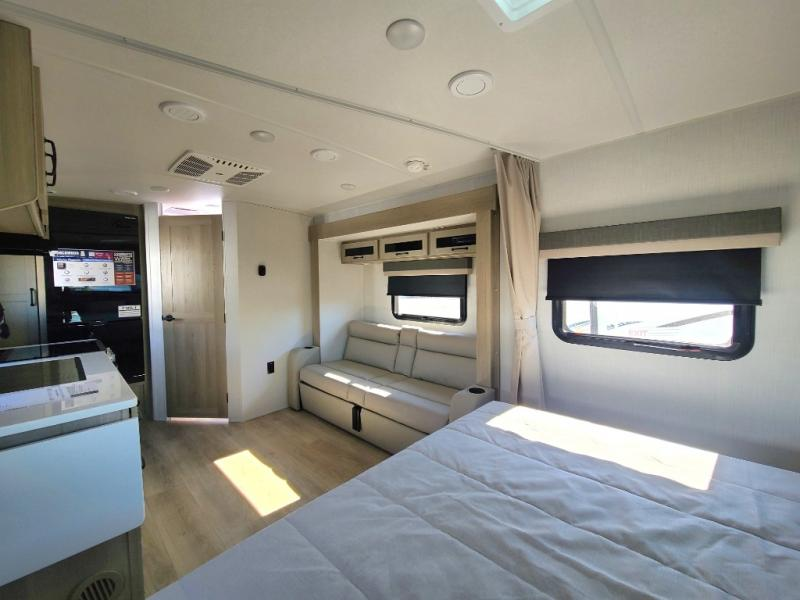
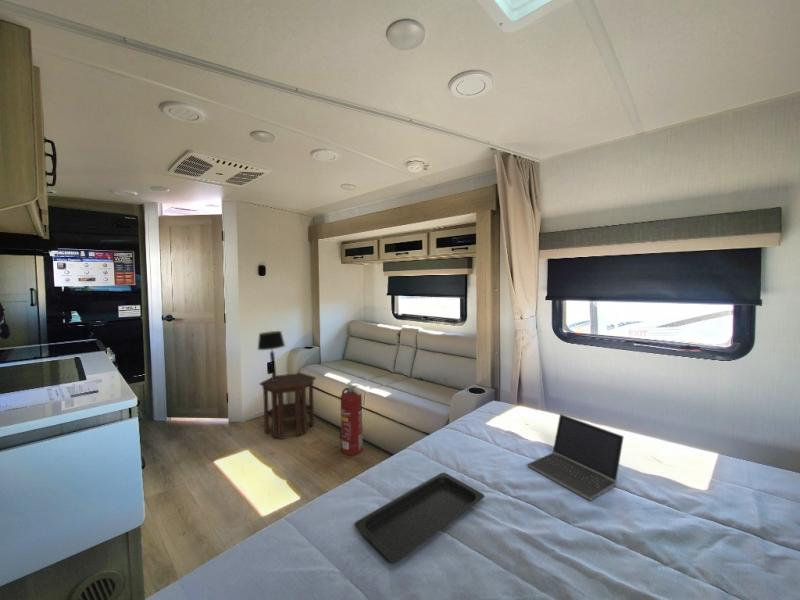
+ laptop computer (573, 452)
+ fire extinguisher (350, 416)
+ side table (289, 404)
+ serving tray (423, 511)
+ table lamp (273, 356)
